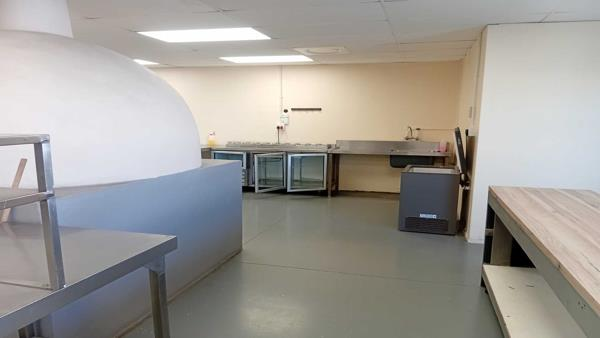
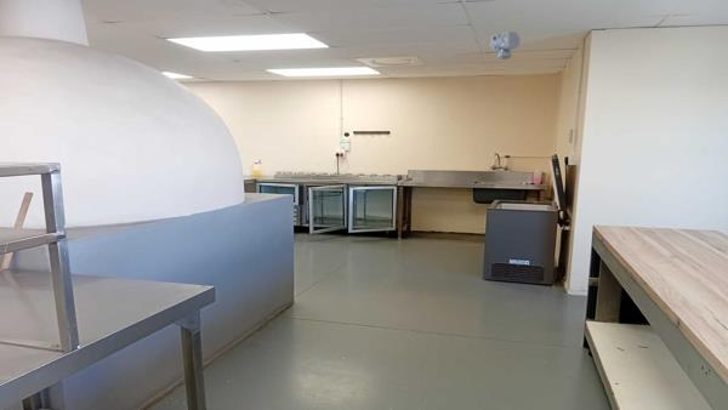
+ security camera (504, 45)
